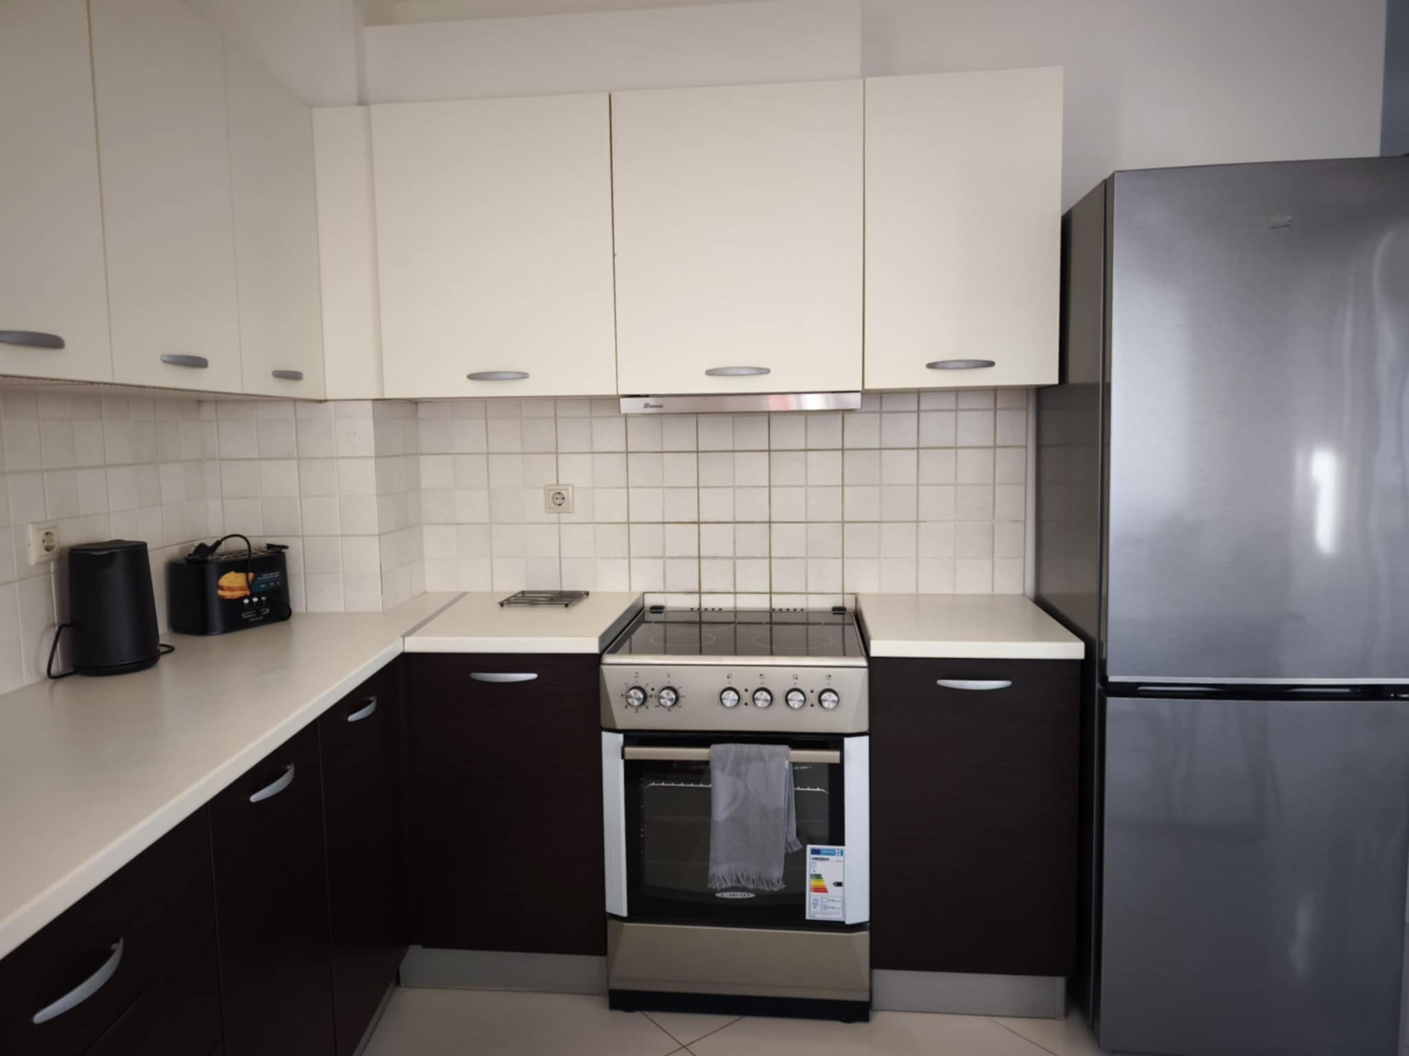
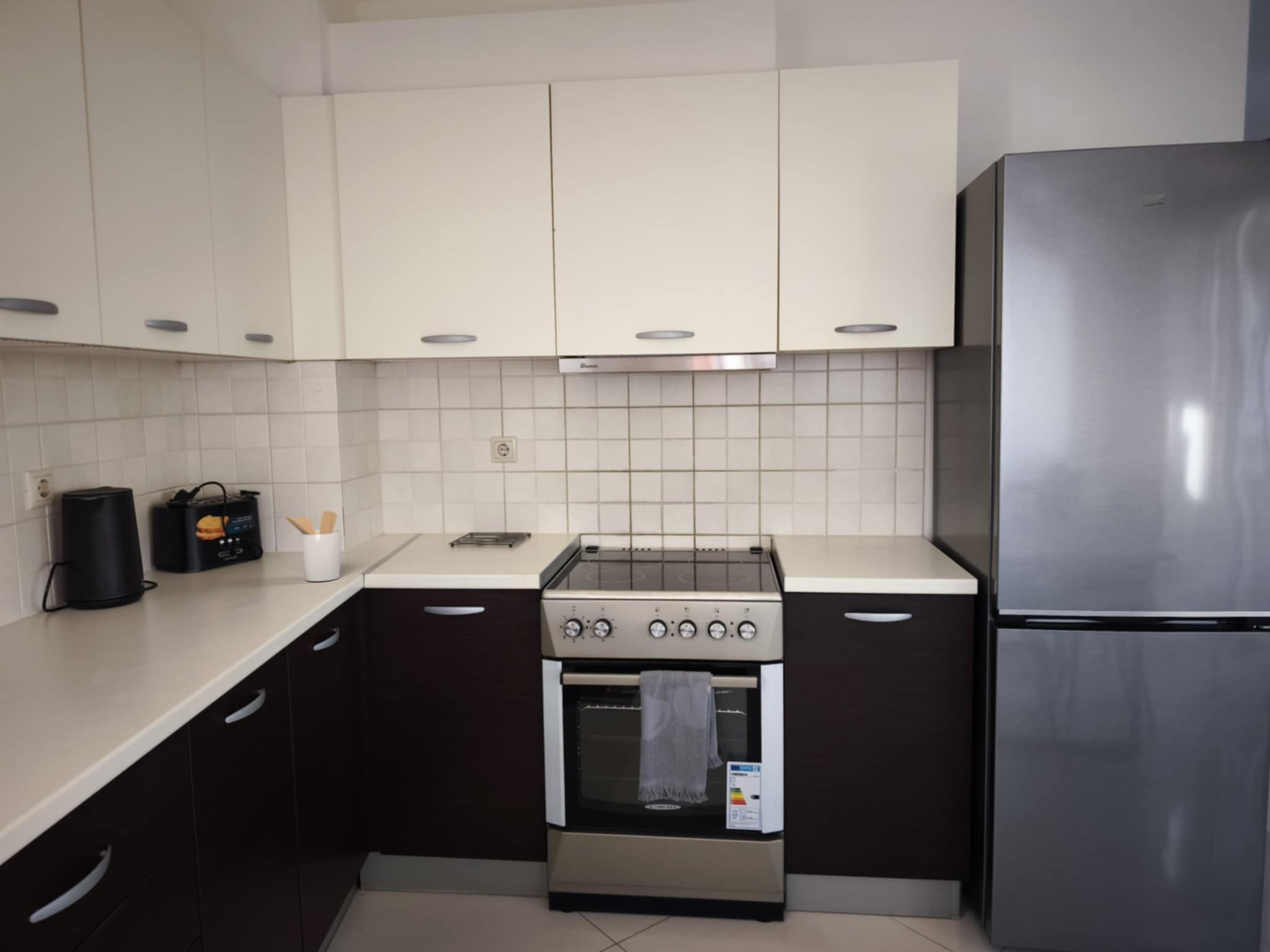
+ utensil holder (312, 545)
